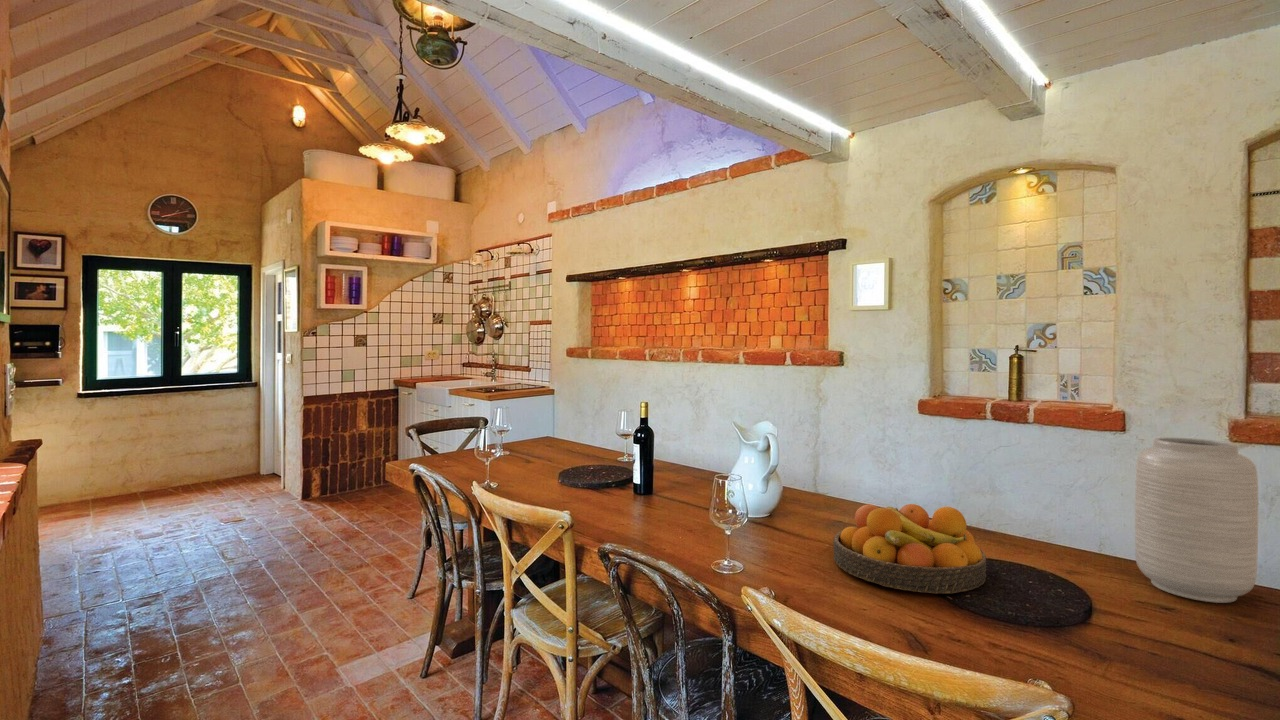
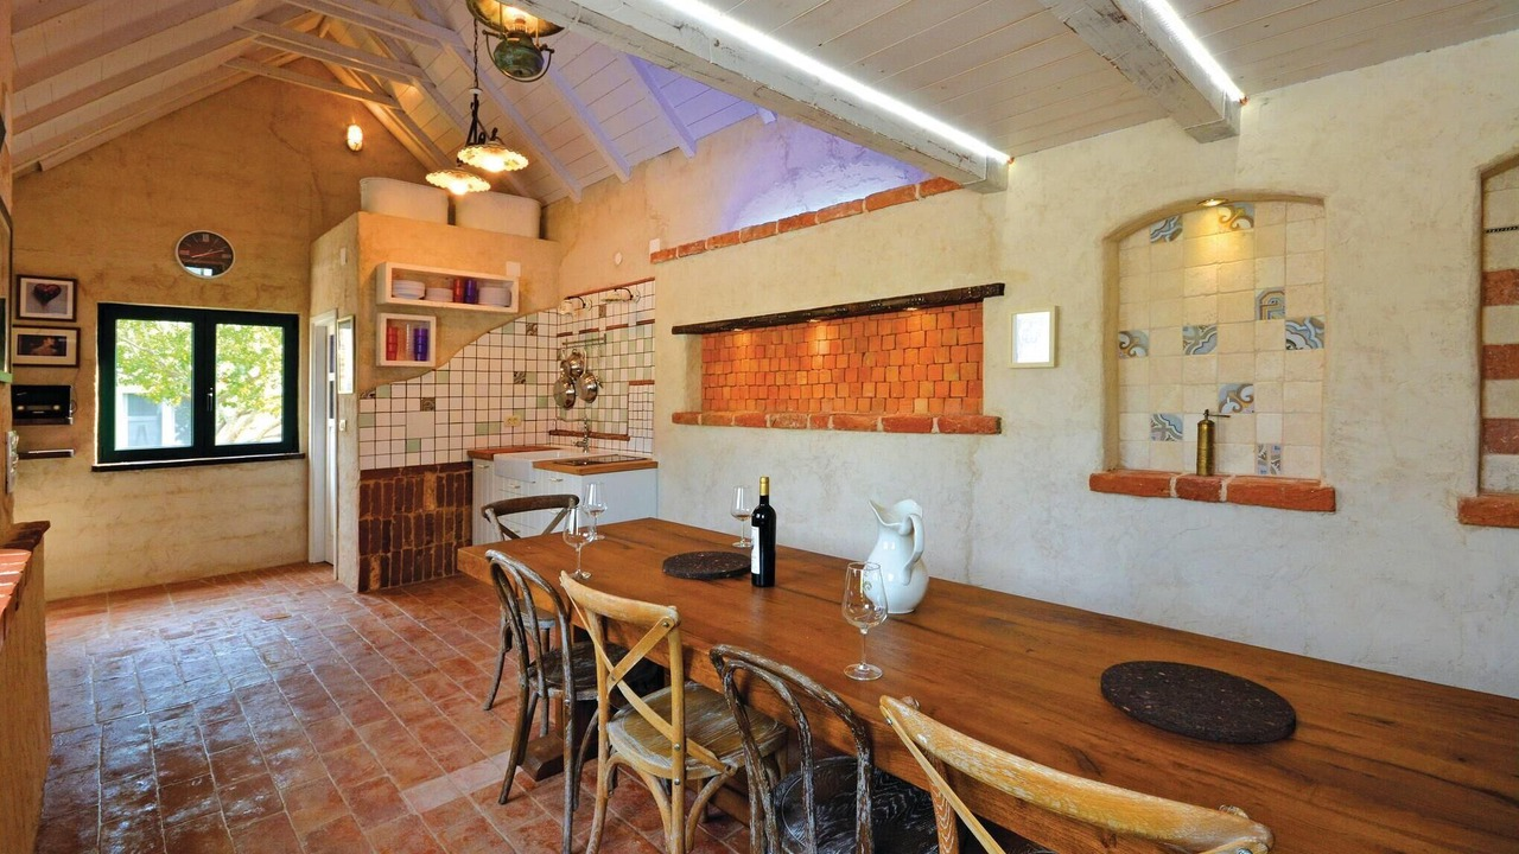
- fruit bowl (906, 535)
- vase (1193, 515)
